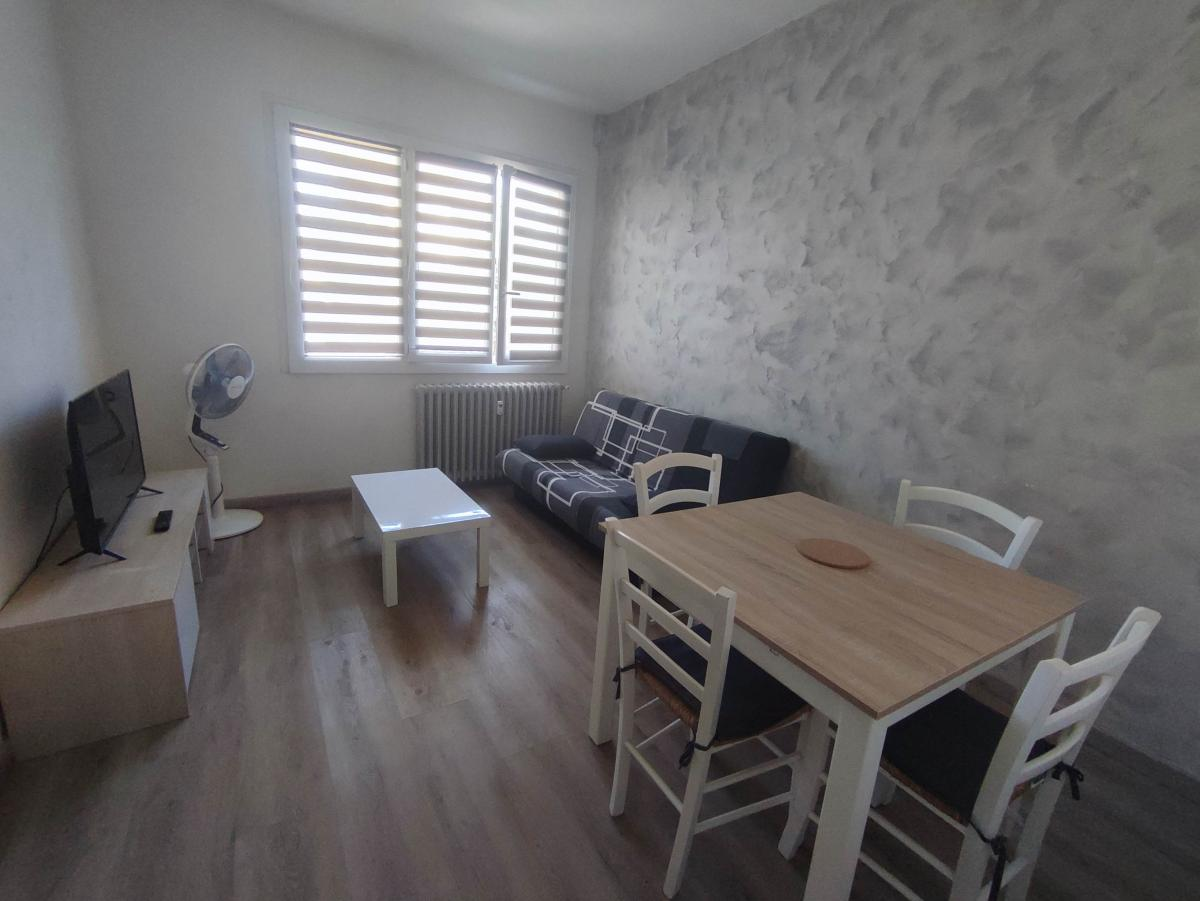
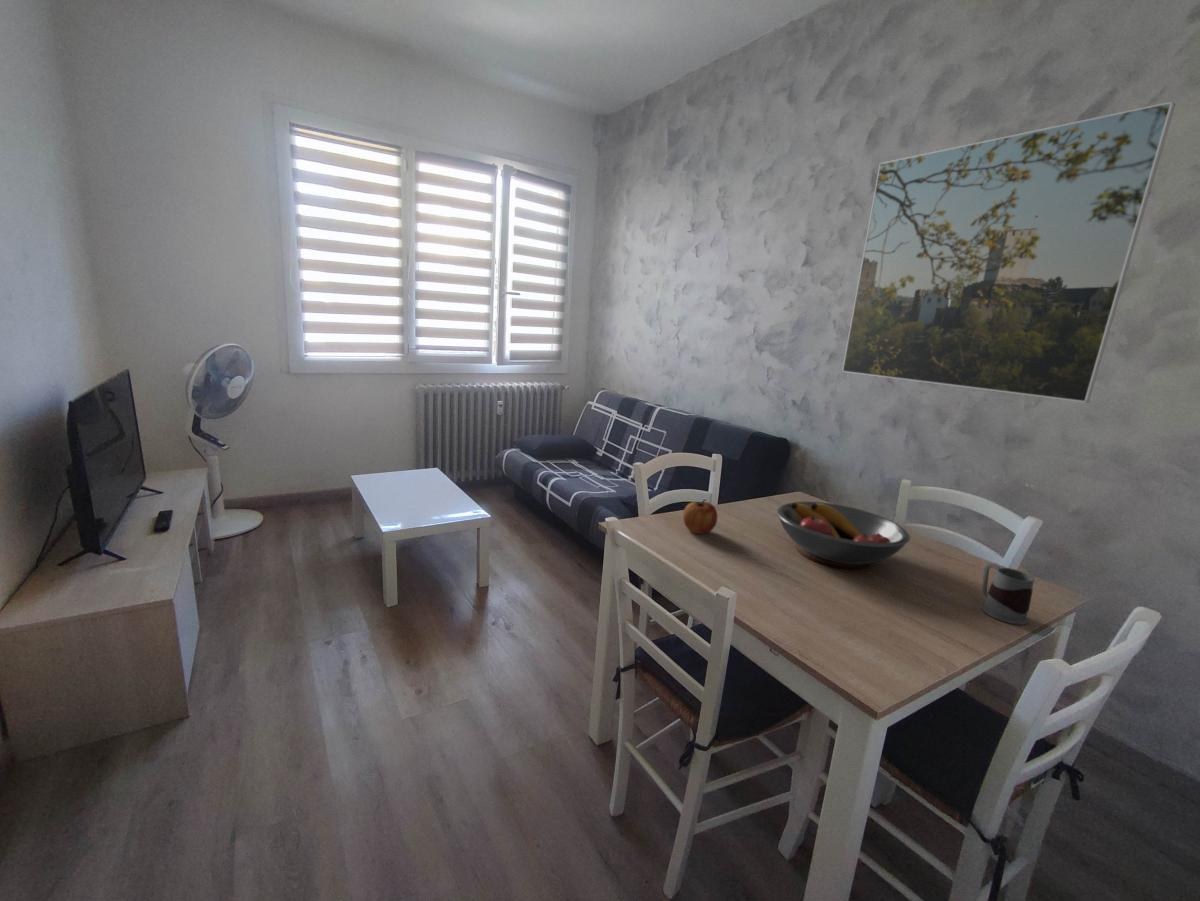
+ fruit bowl (838, 532)
+ mug (1004, 591)
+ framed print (971, 267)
+ apple (700, 515)
